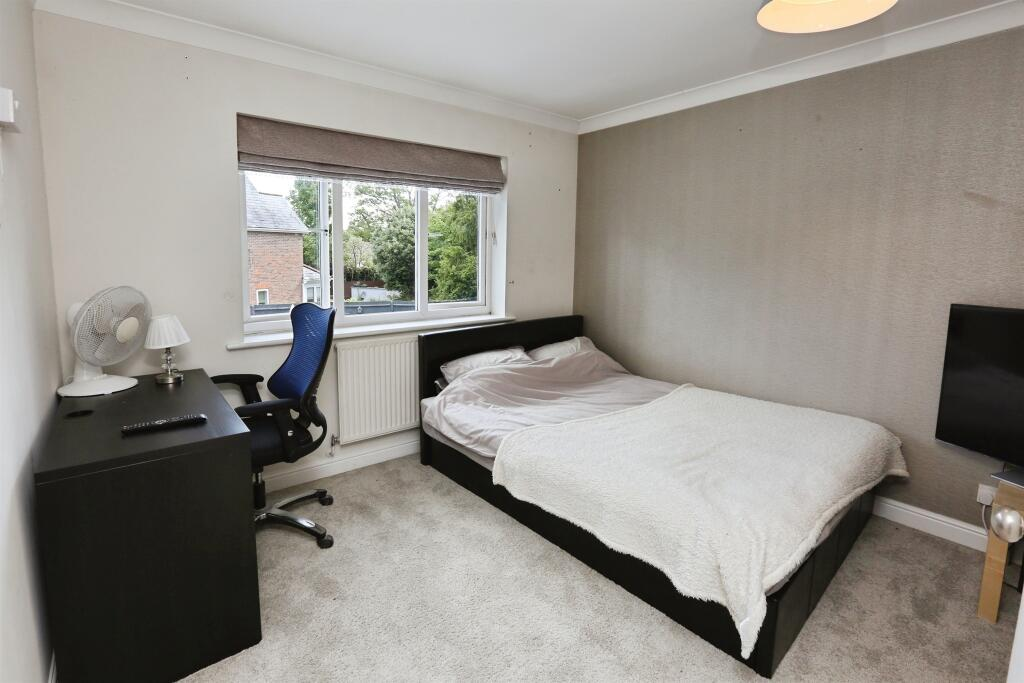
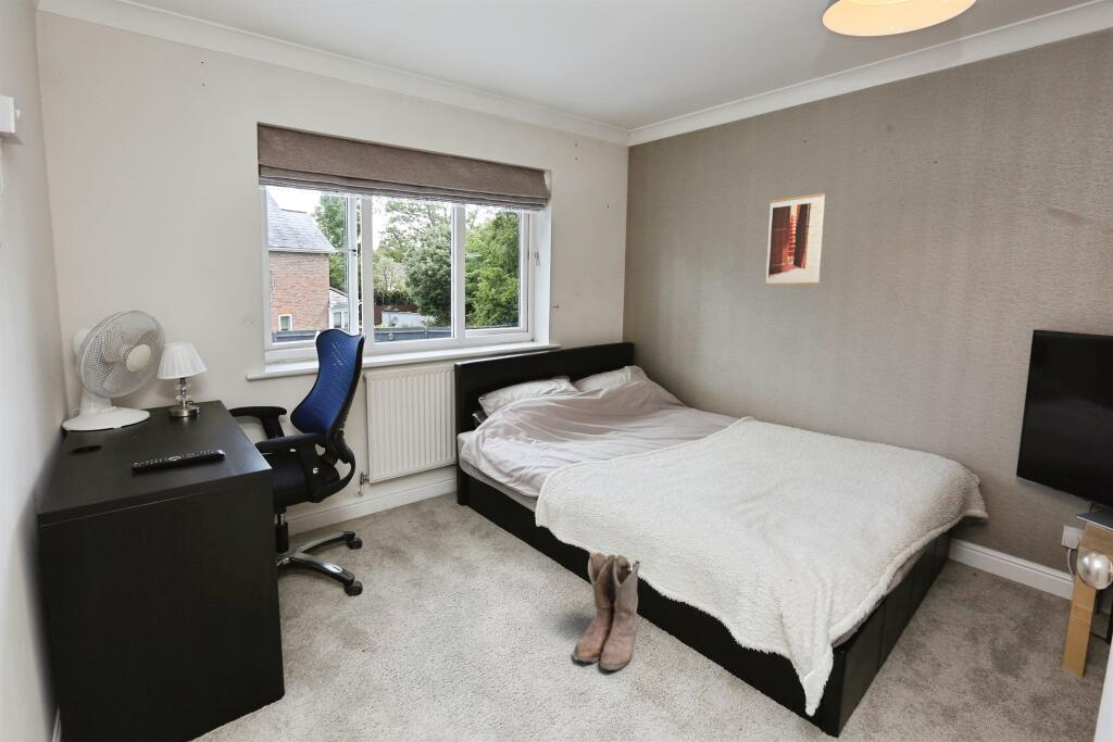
+ boots (609, 604)
+ wall art (793, 241)
